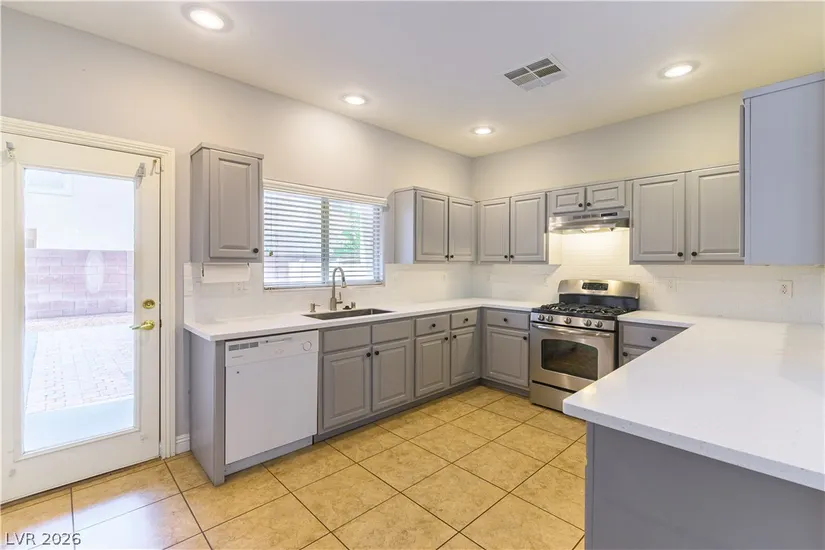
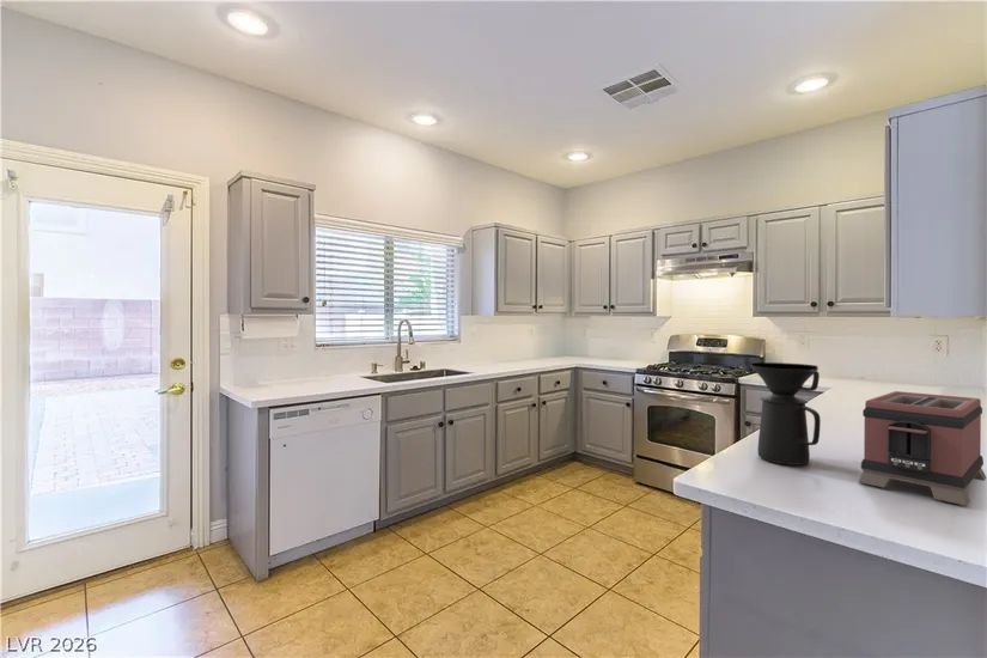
+ coffee maker (782, 412)
+ toaster (921, 440)
